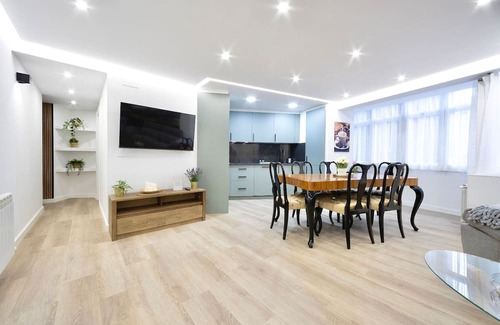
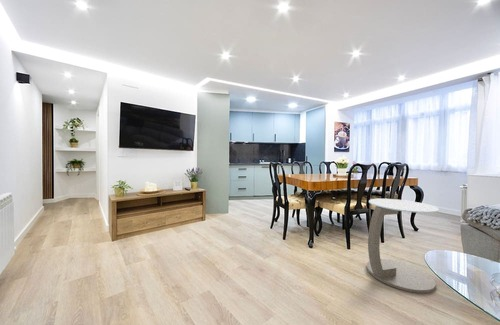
+ side table (379, 240)
